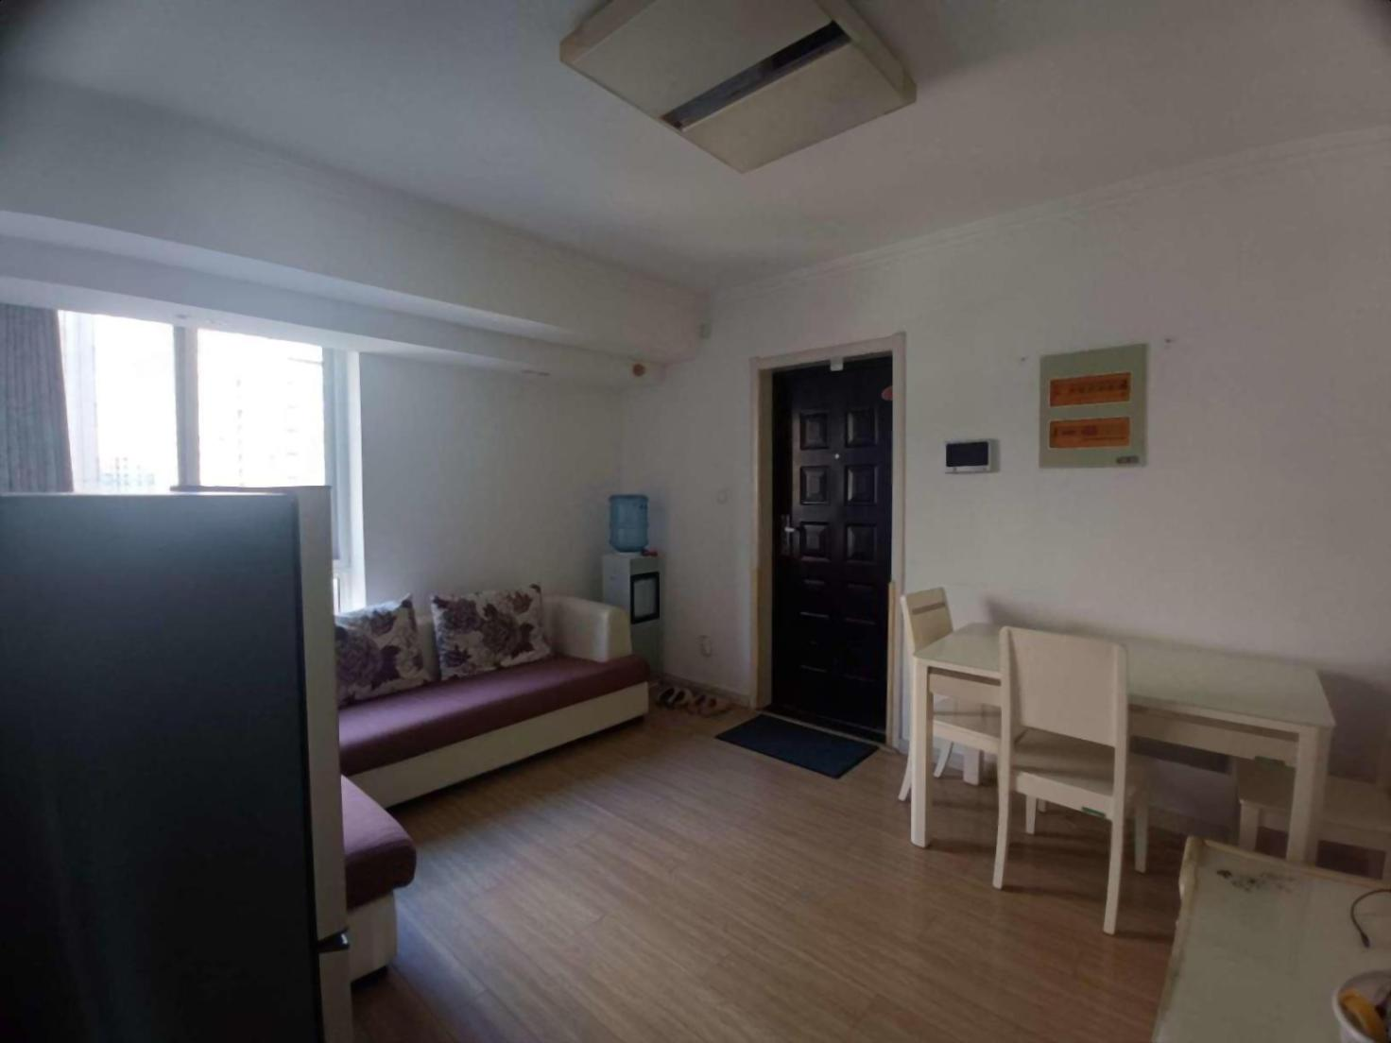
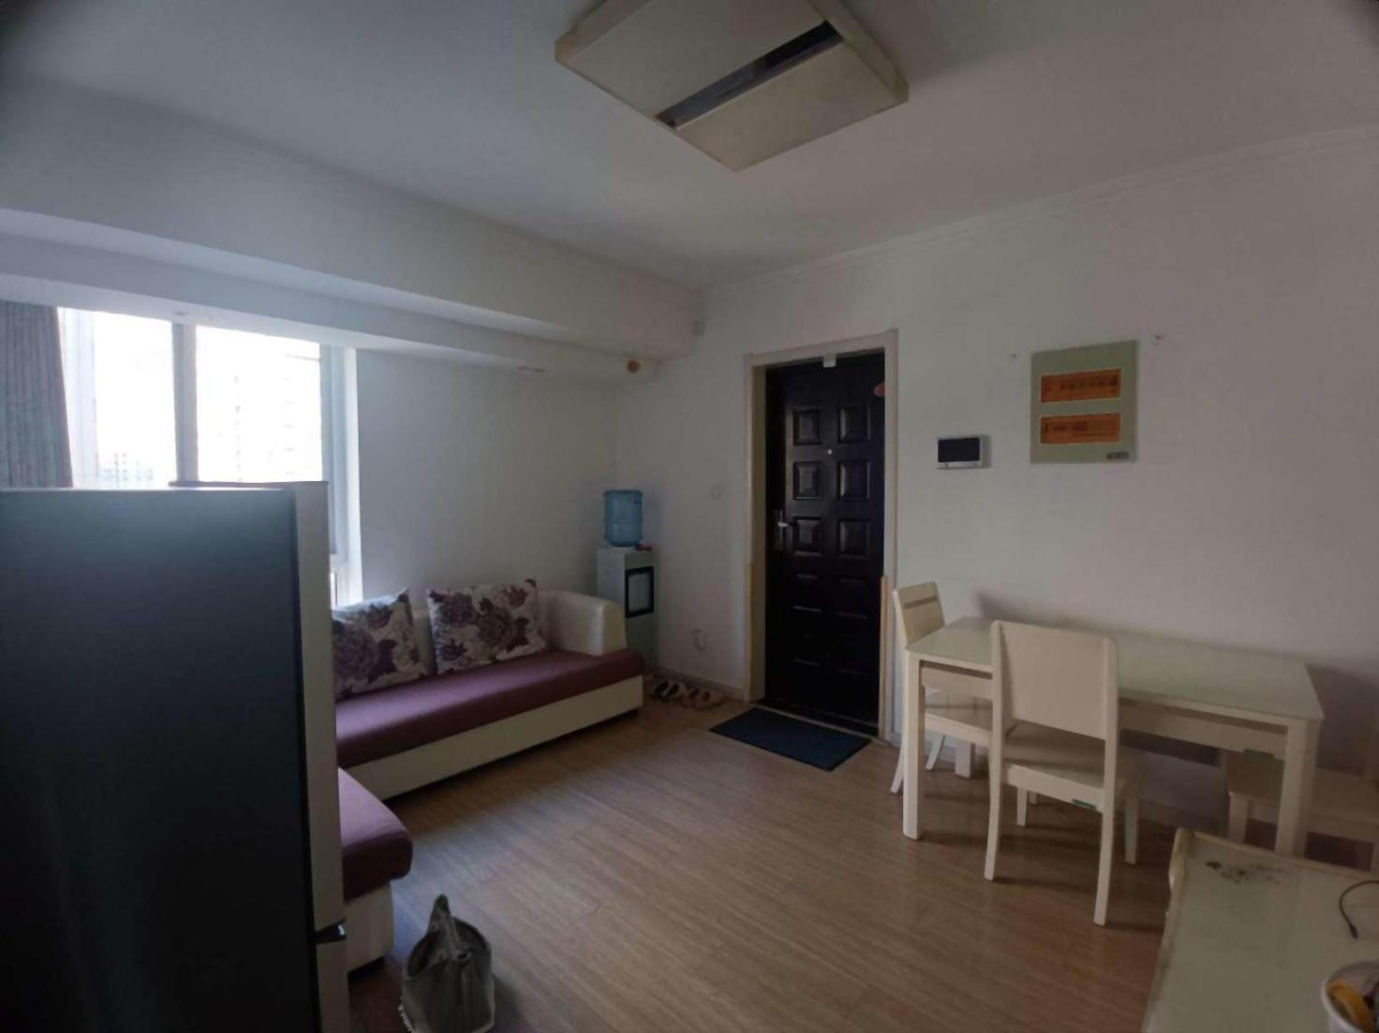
+ saddlebag (447, 960)
